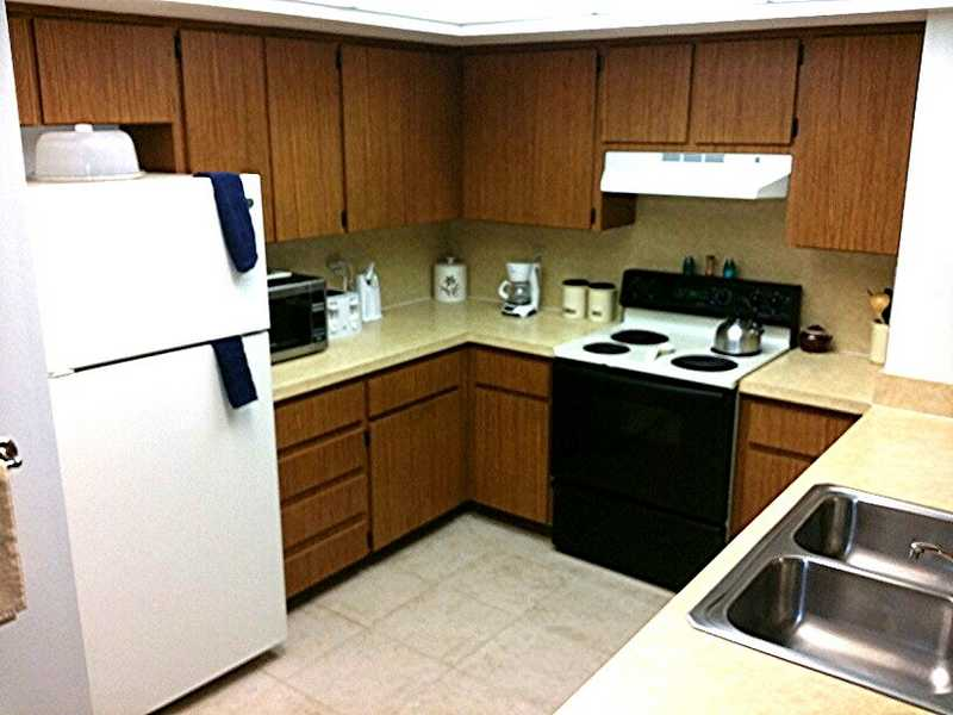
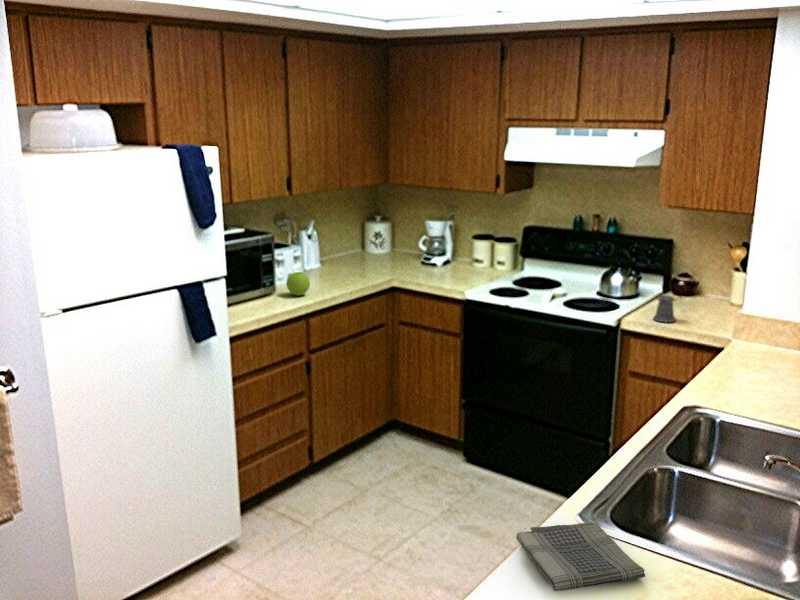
+ pepper shaker (667, 307)
+ dish towel (576, 551)
+ apple (298, 283)
